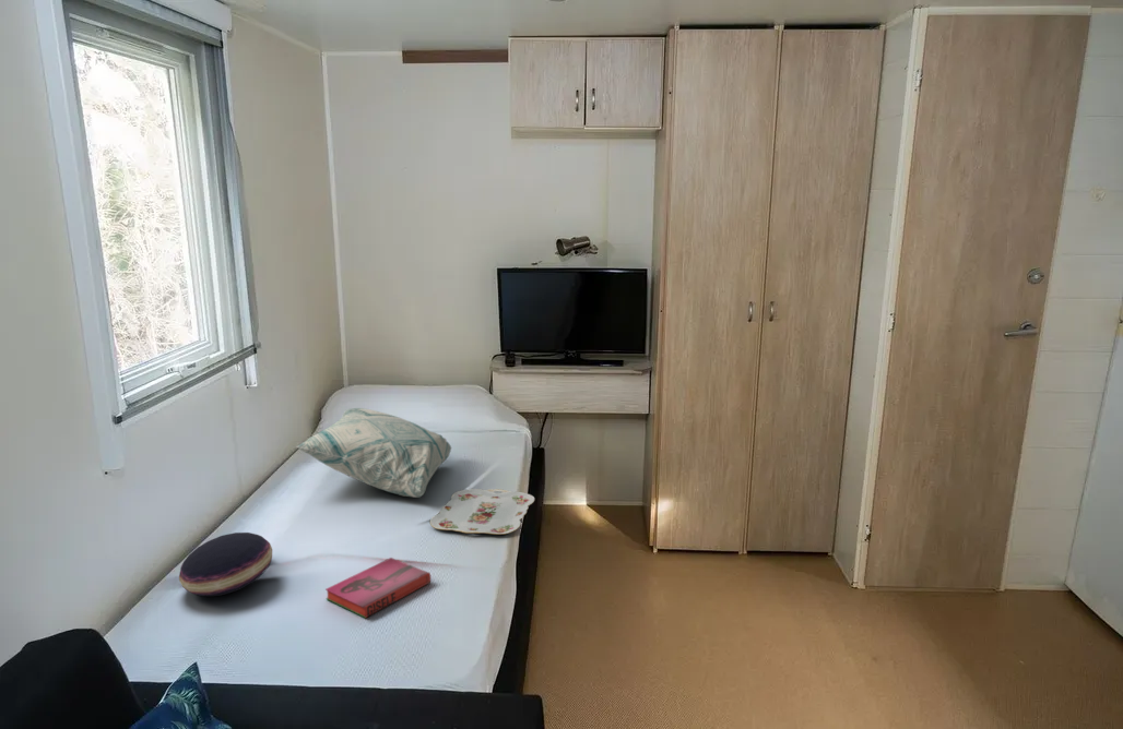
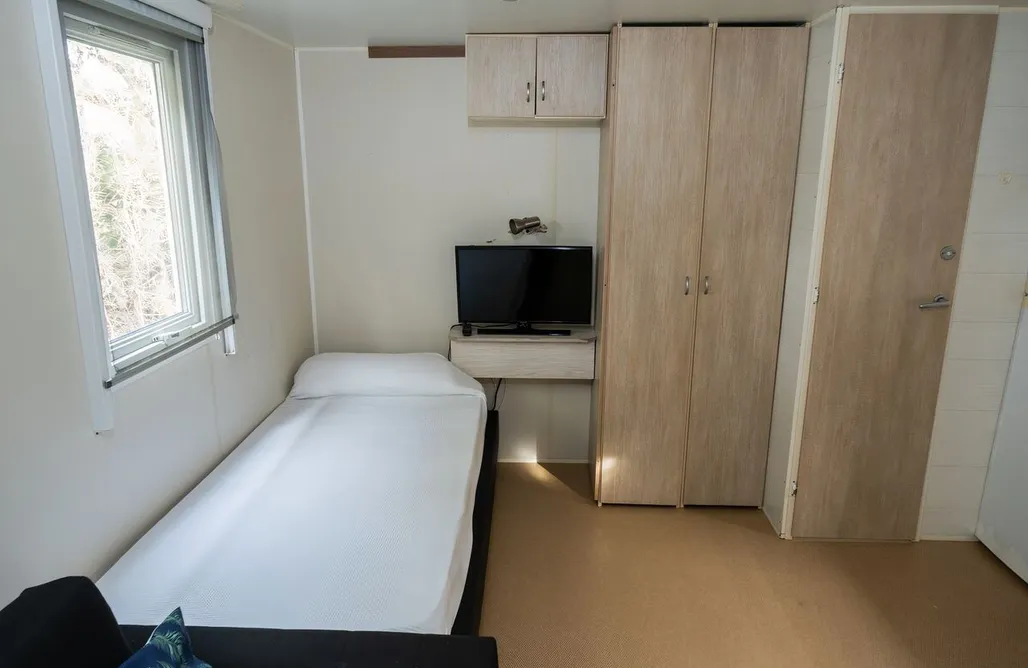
- cushion (226, 563)
- hardback book (379, 585)
- serving tray (484, 511)
- decorative pillow (380, 450)
